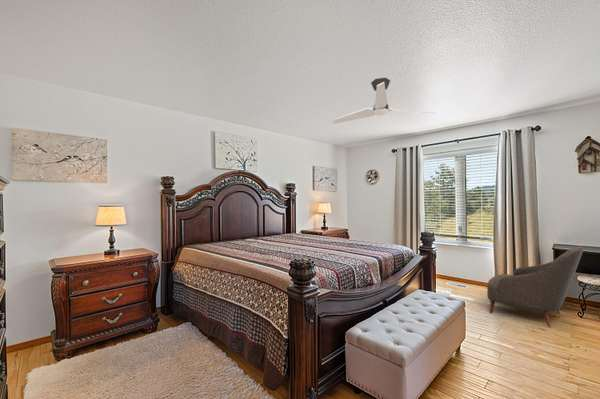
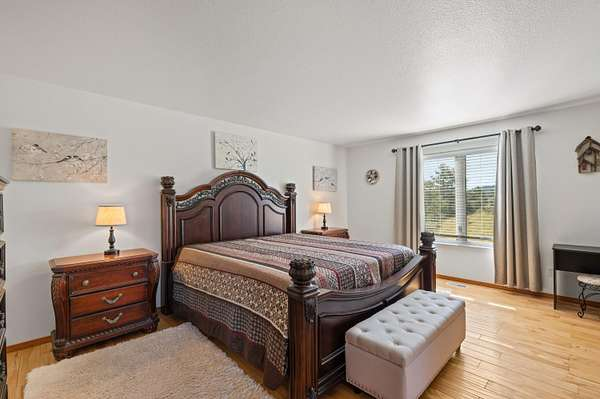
- leather (527, 278)
- ceiling fan (380, 92)
